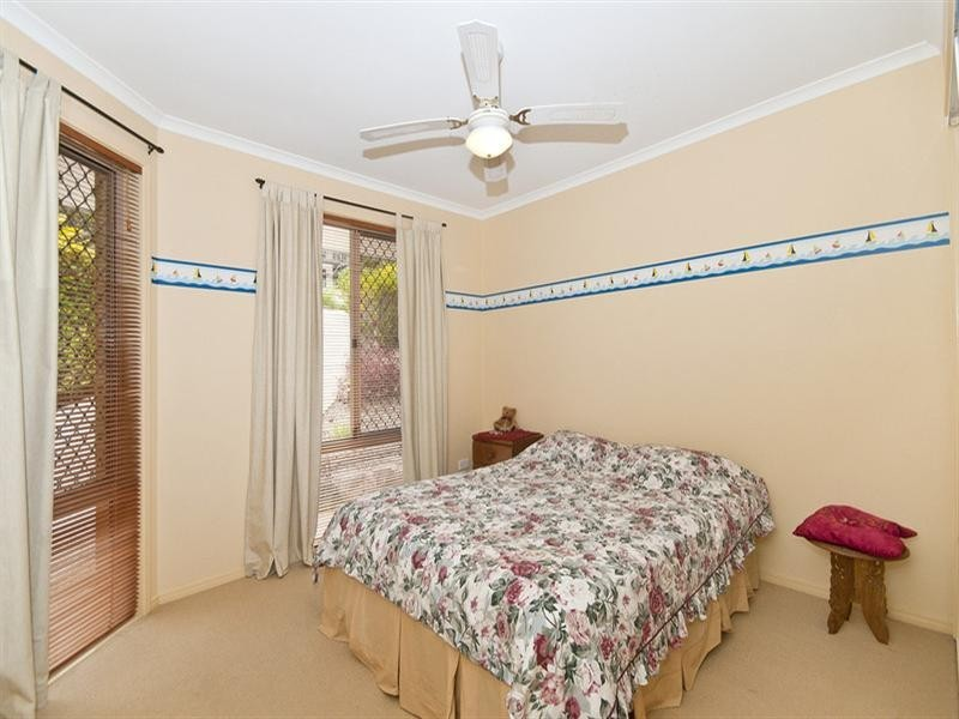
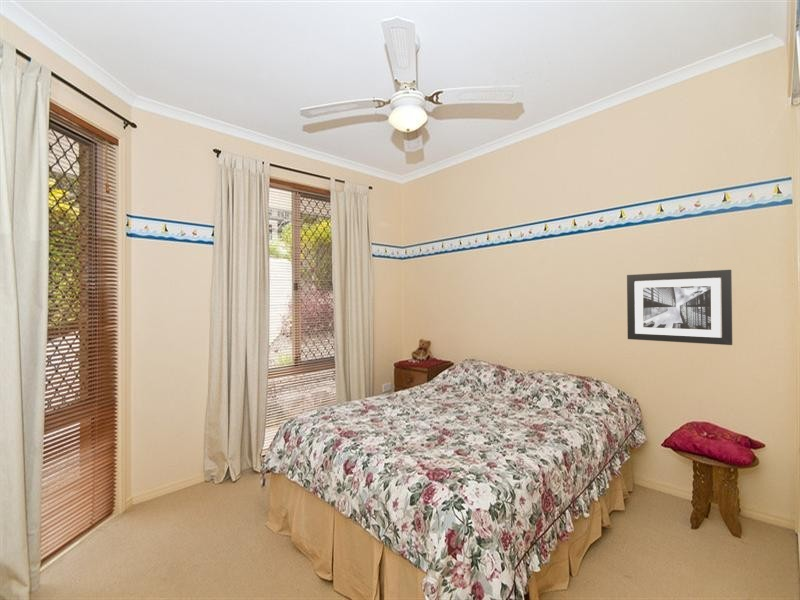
+ wall art (675, 307)
